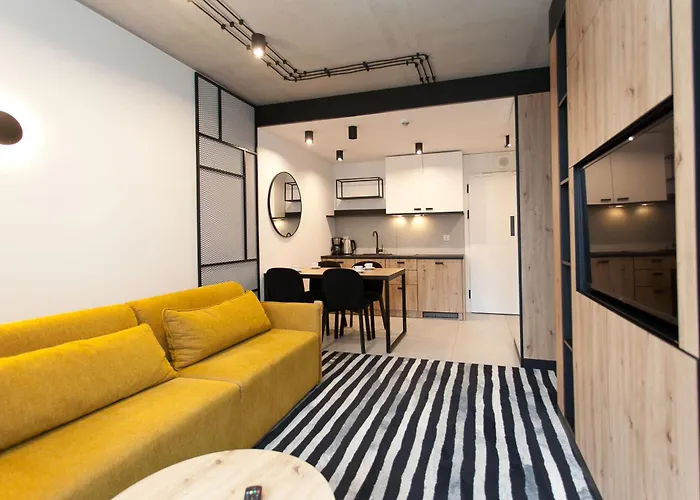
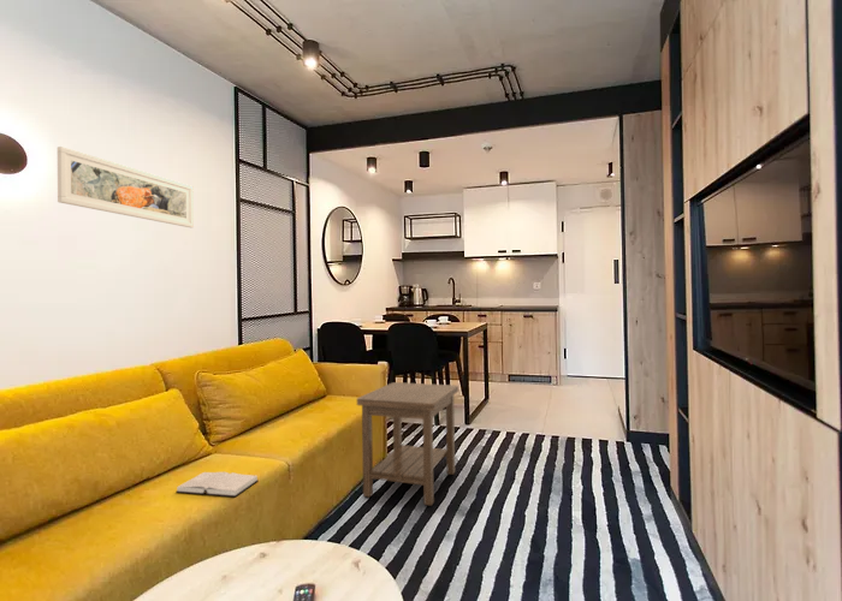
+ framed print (135, 192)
+ side table (410, 446)
+ hardback book (218, 482)
